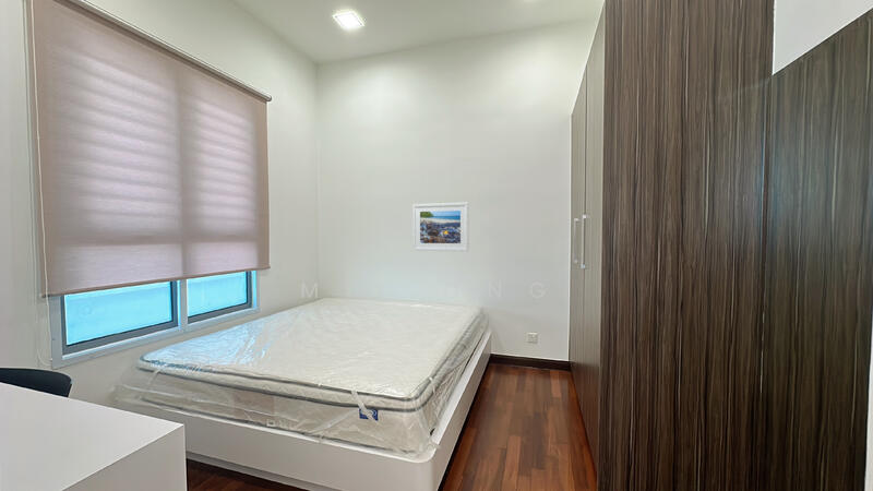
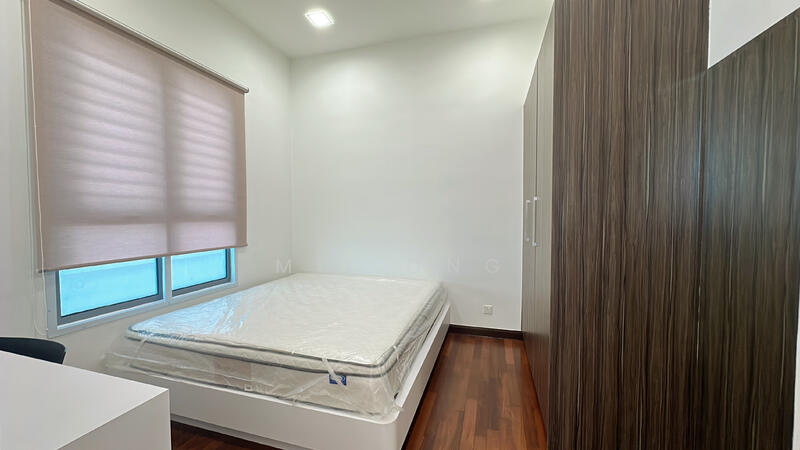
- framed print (440, 227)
